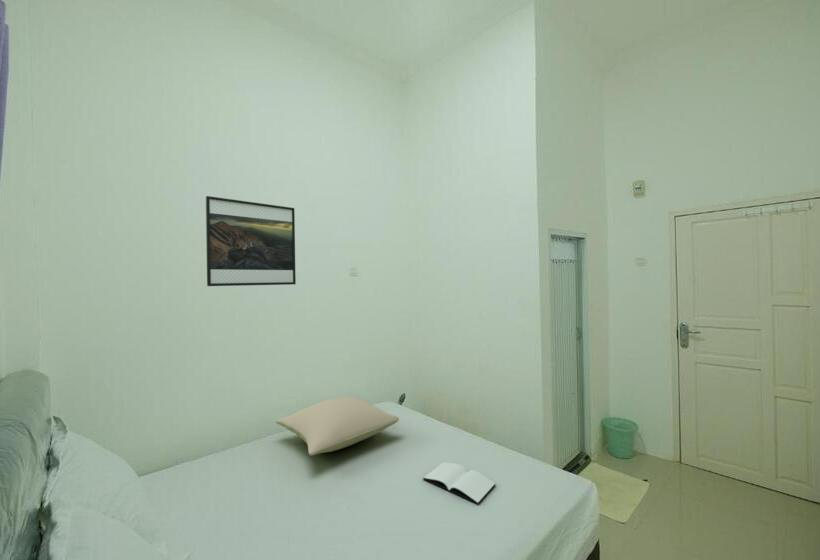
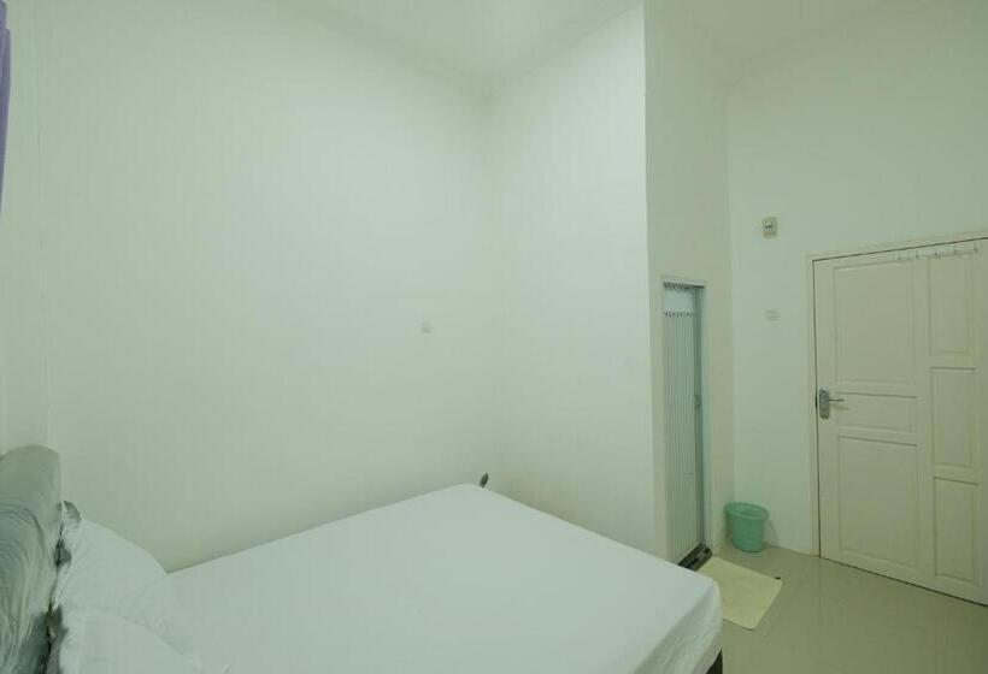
- pillow (336, 421)
- book (458, 478)
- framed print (254, 243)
